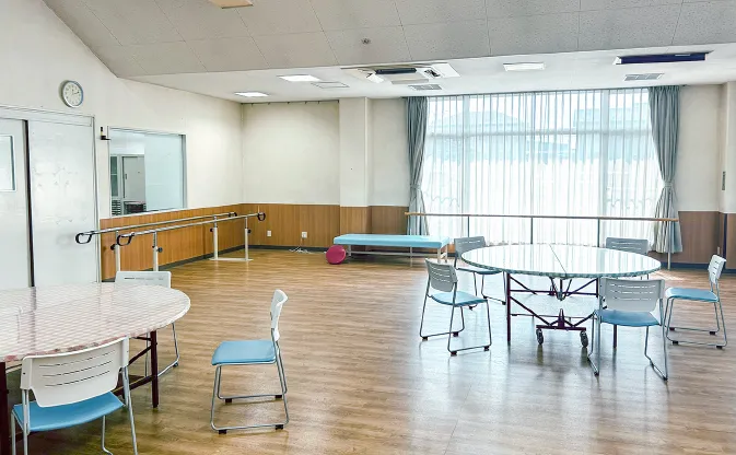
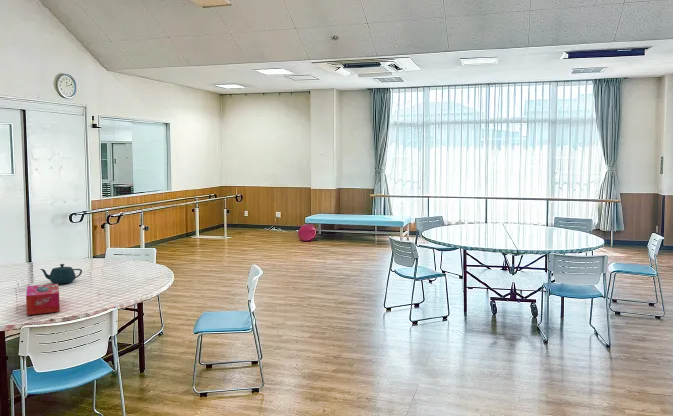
+ teapot (61, 273)
+ tissue box (43, 298)
